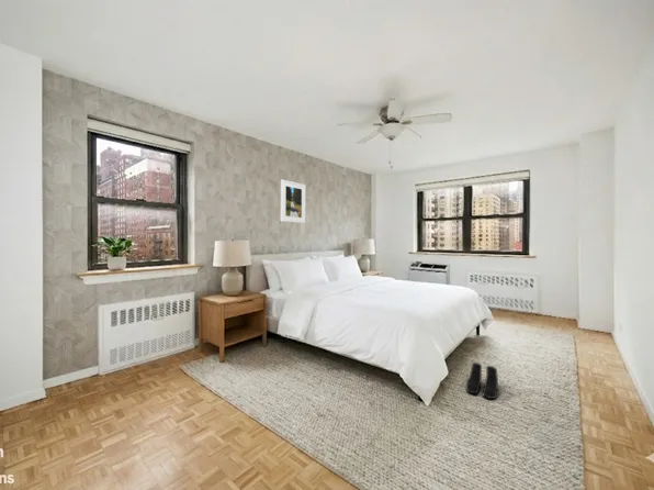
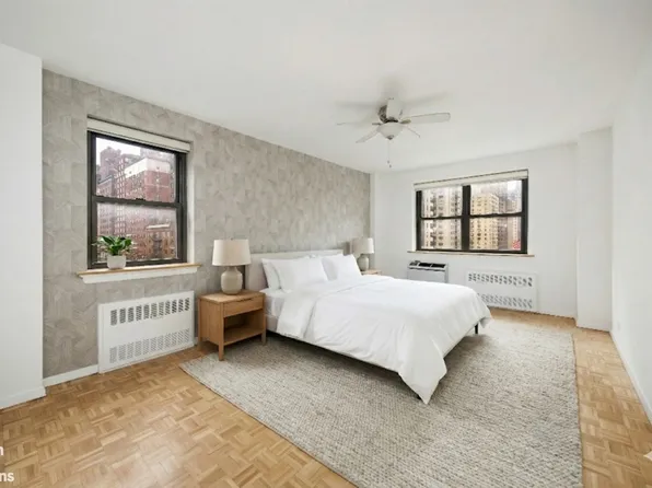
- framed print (293, 202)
- boots (481, 378)
